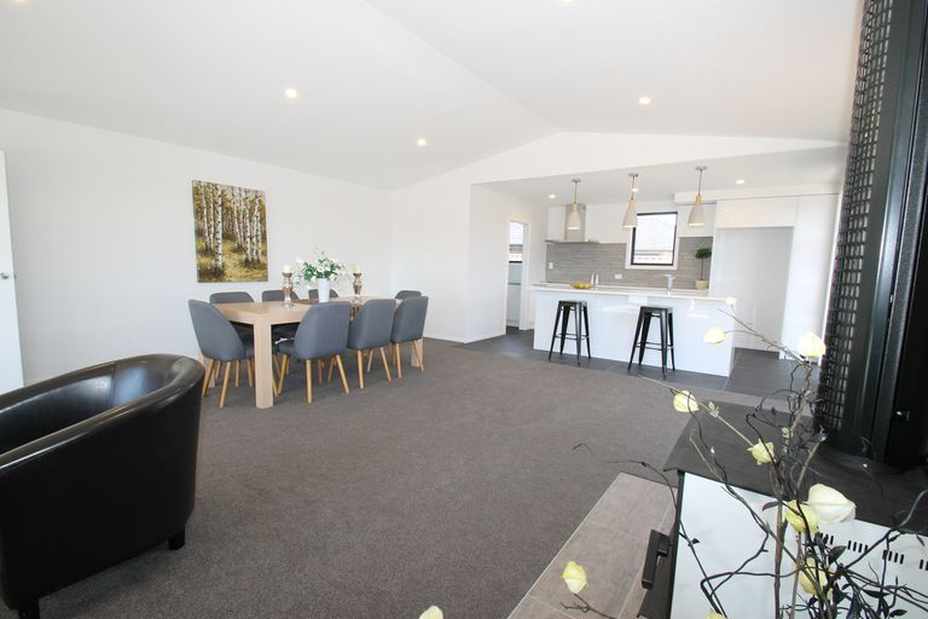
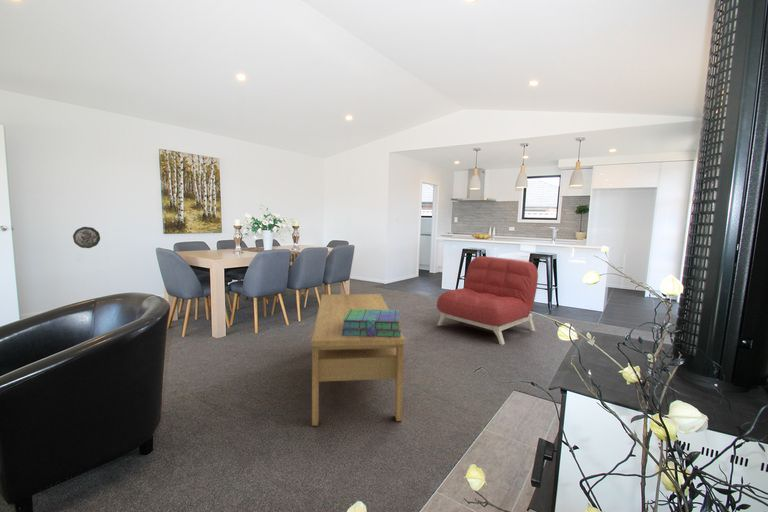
+ coffee table (353, 344)
+ decorative plate (86, 237)
+ stack of books (372, 321)
+ armchair (486, 294)
